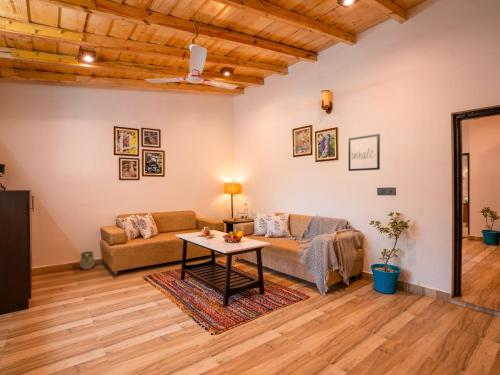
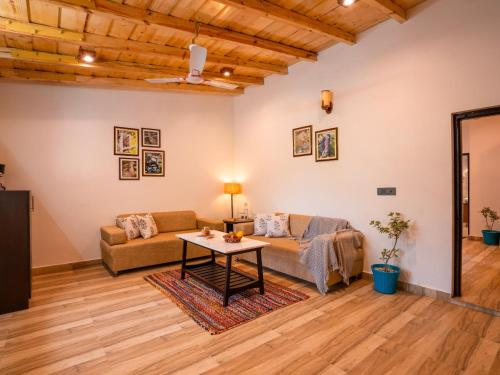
- wall art (363, 153)
- ceramic jug (87, 260)
